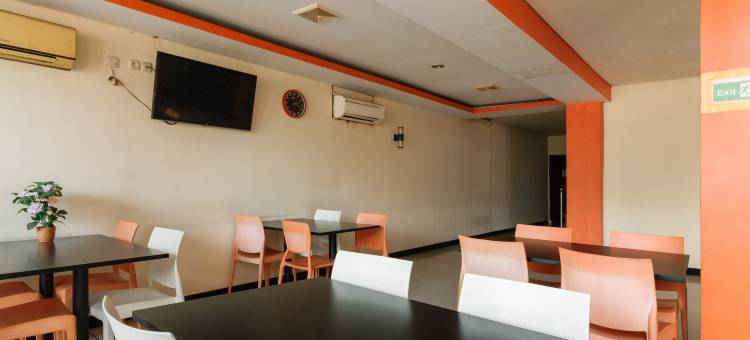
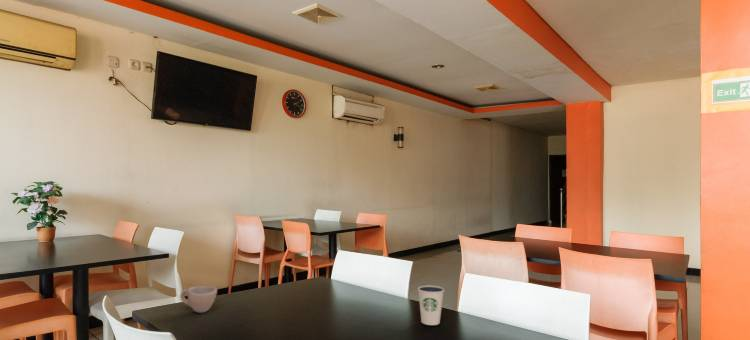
+ cup (197, 299)
+ dixie cup (430, 305)
